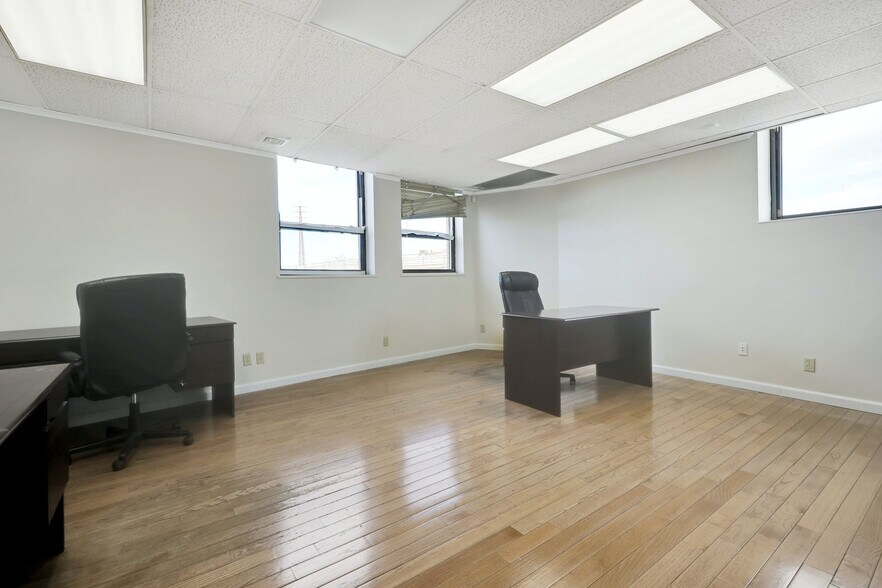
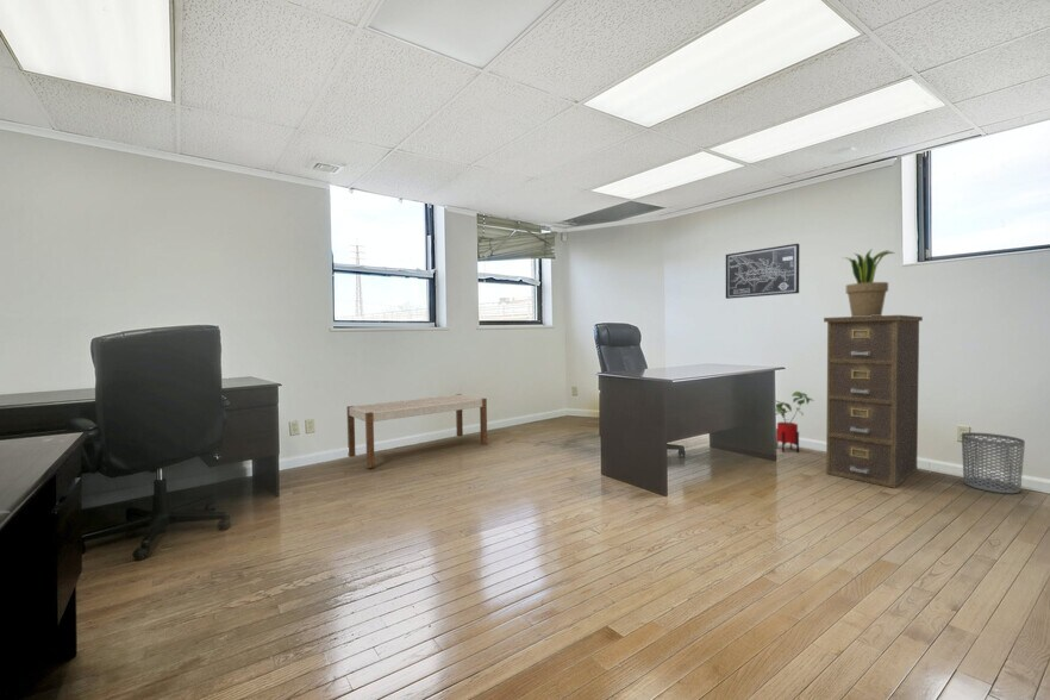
+ bench (420, 414)
+ wall art (760, 273)
+ waste bin (990, 462)
+ potted plant (867, 282)
+ house plant (790, 420)
+ filing cabinet (873, 394)
